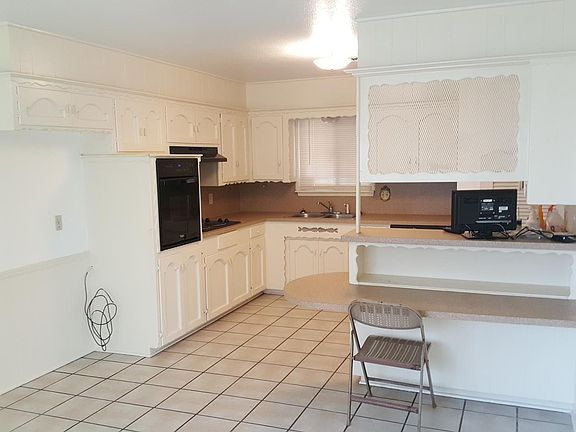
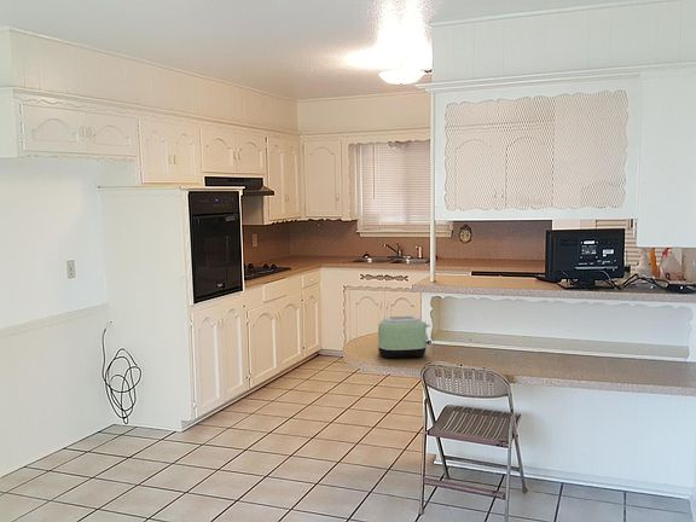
+ toaster (404, 336)
